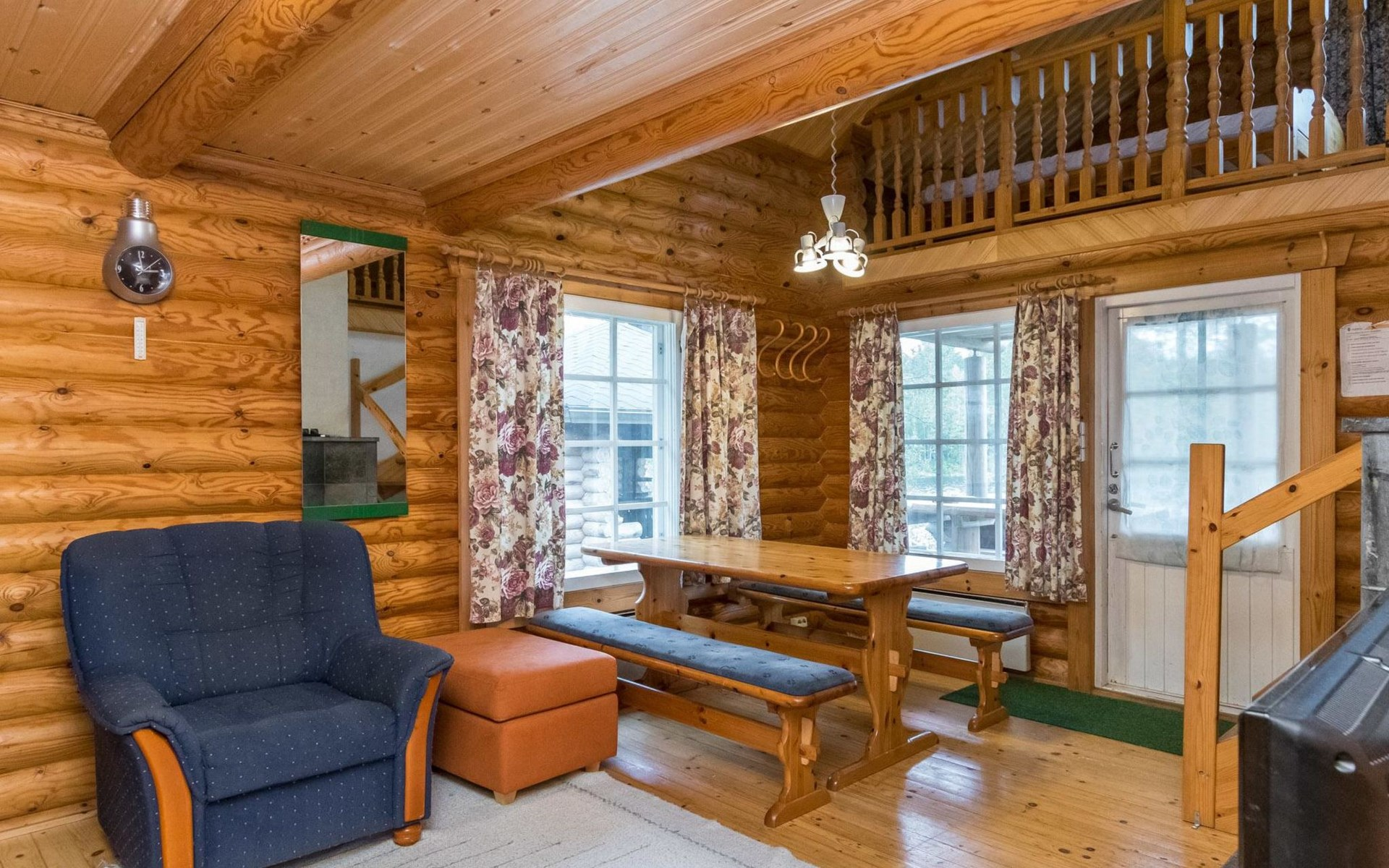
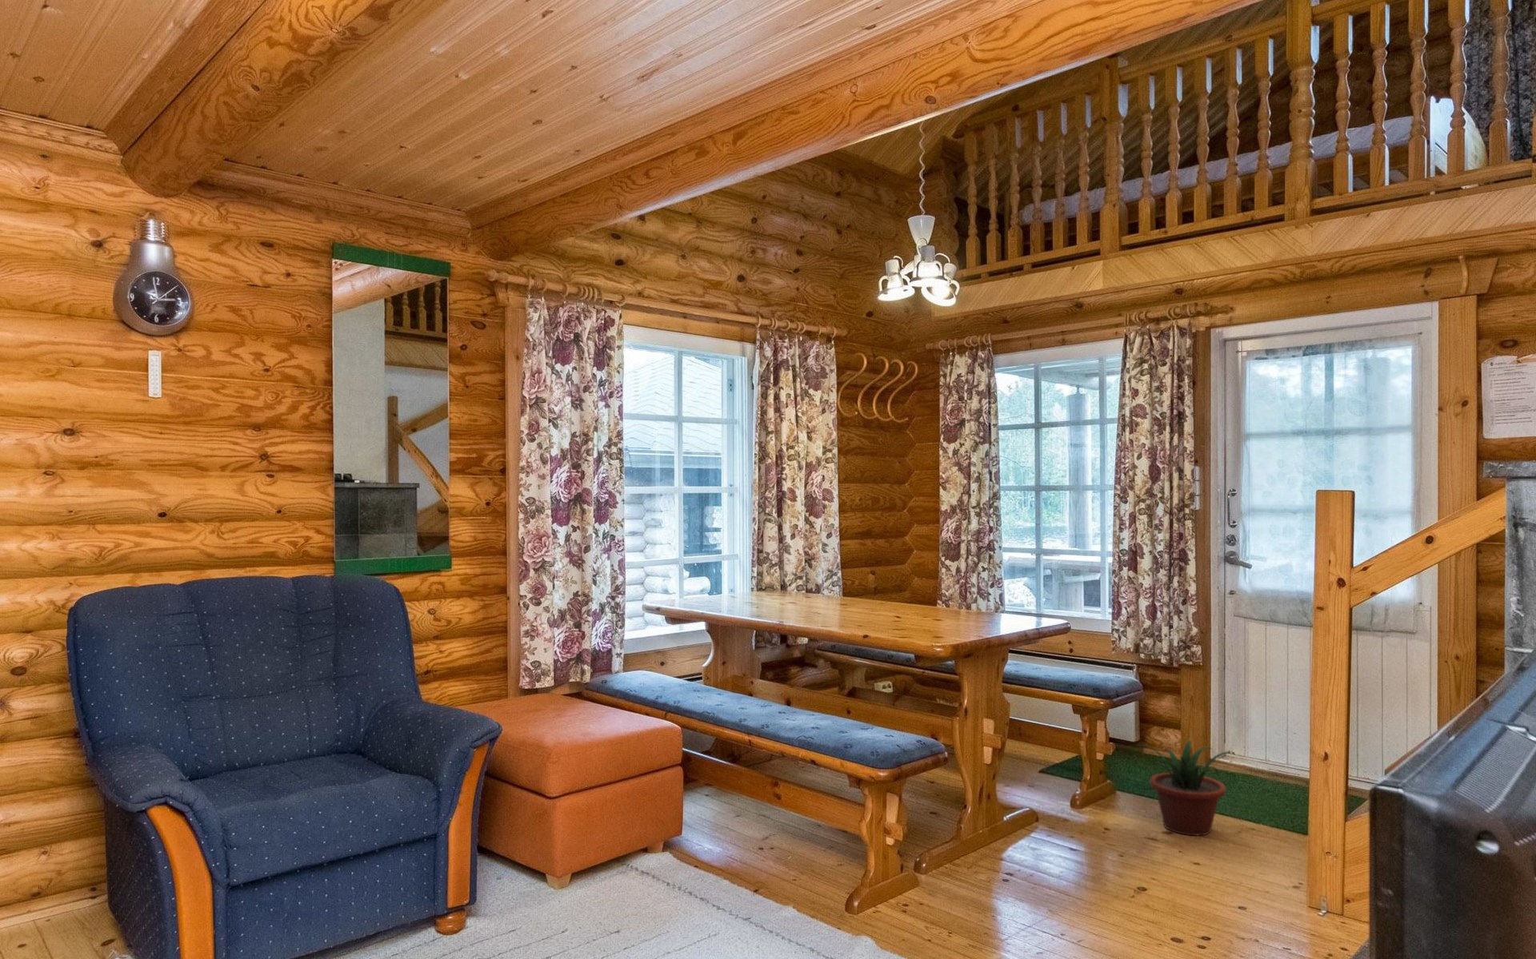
+ potted plant (1182, 786)
